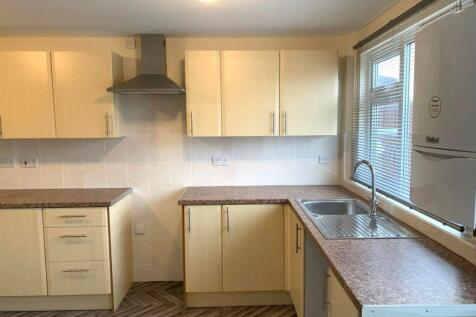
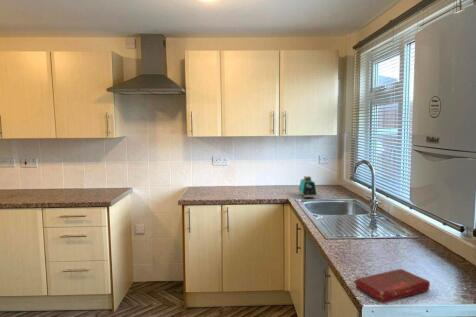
+ toaster (307, 186)
+ book (391, 284)
